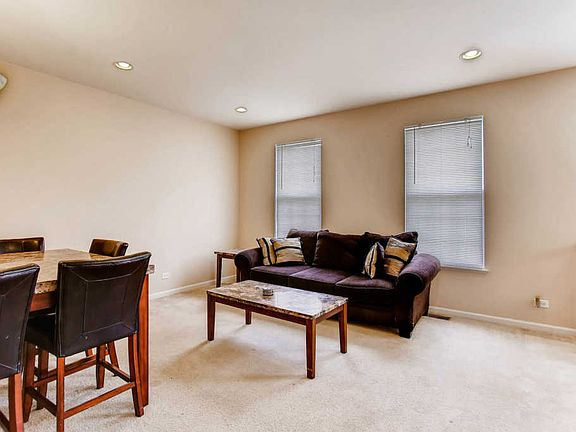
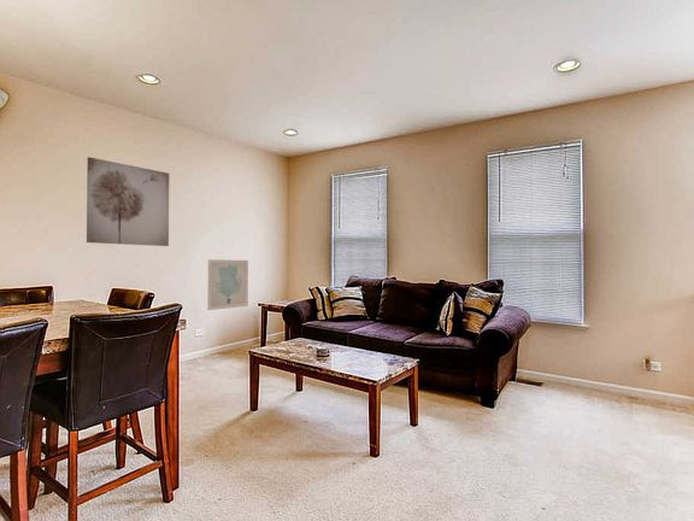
+ wall art (229, 283)
+ wall art (130, 205)
